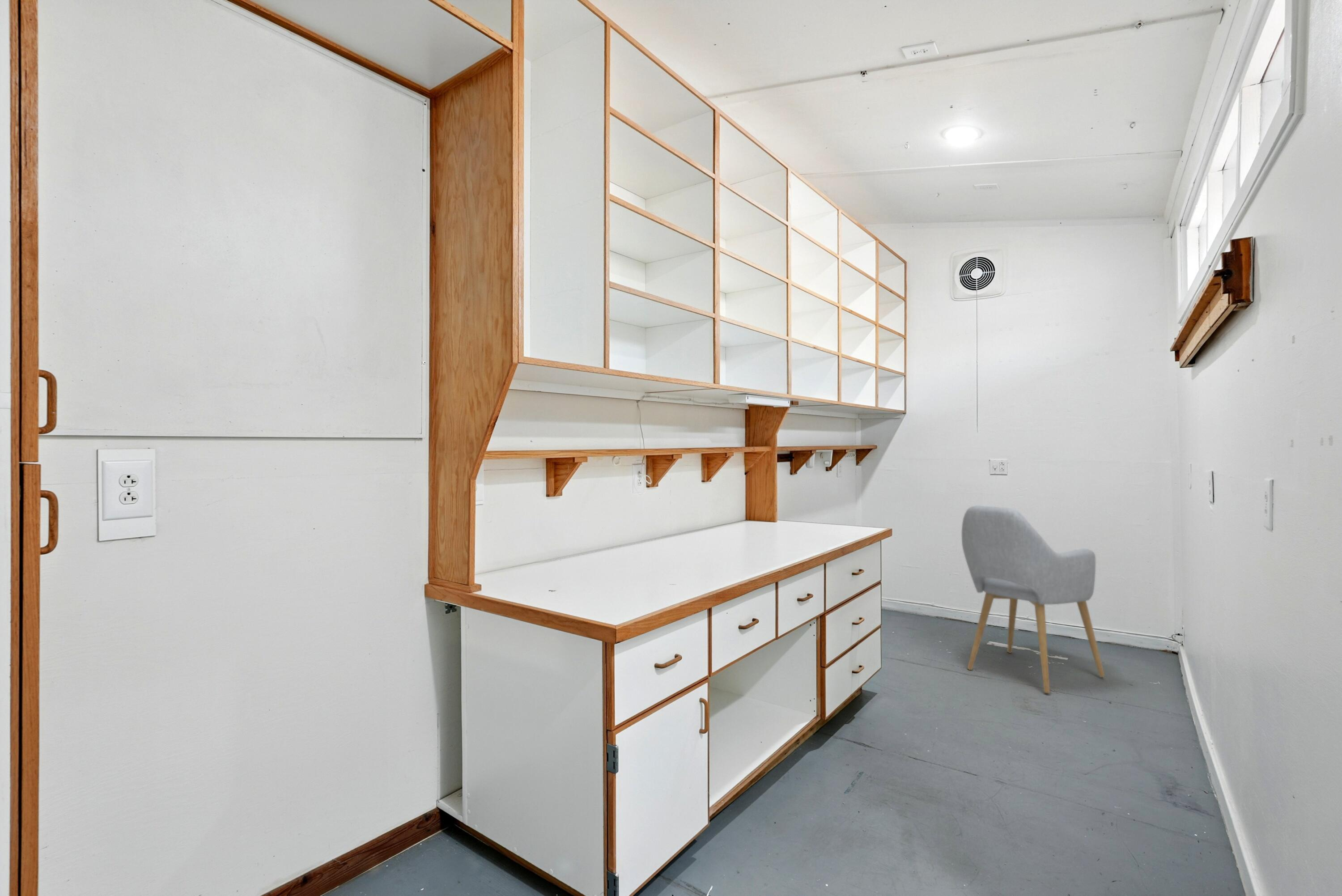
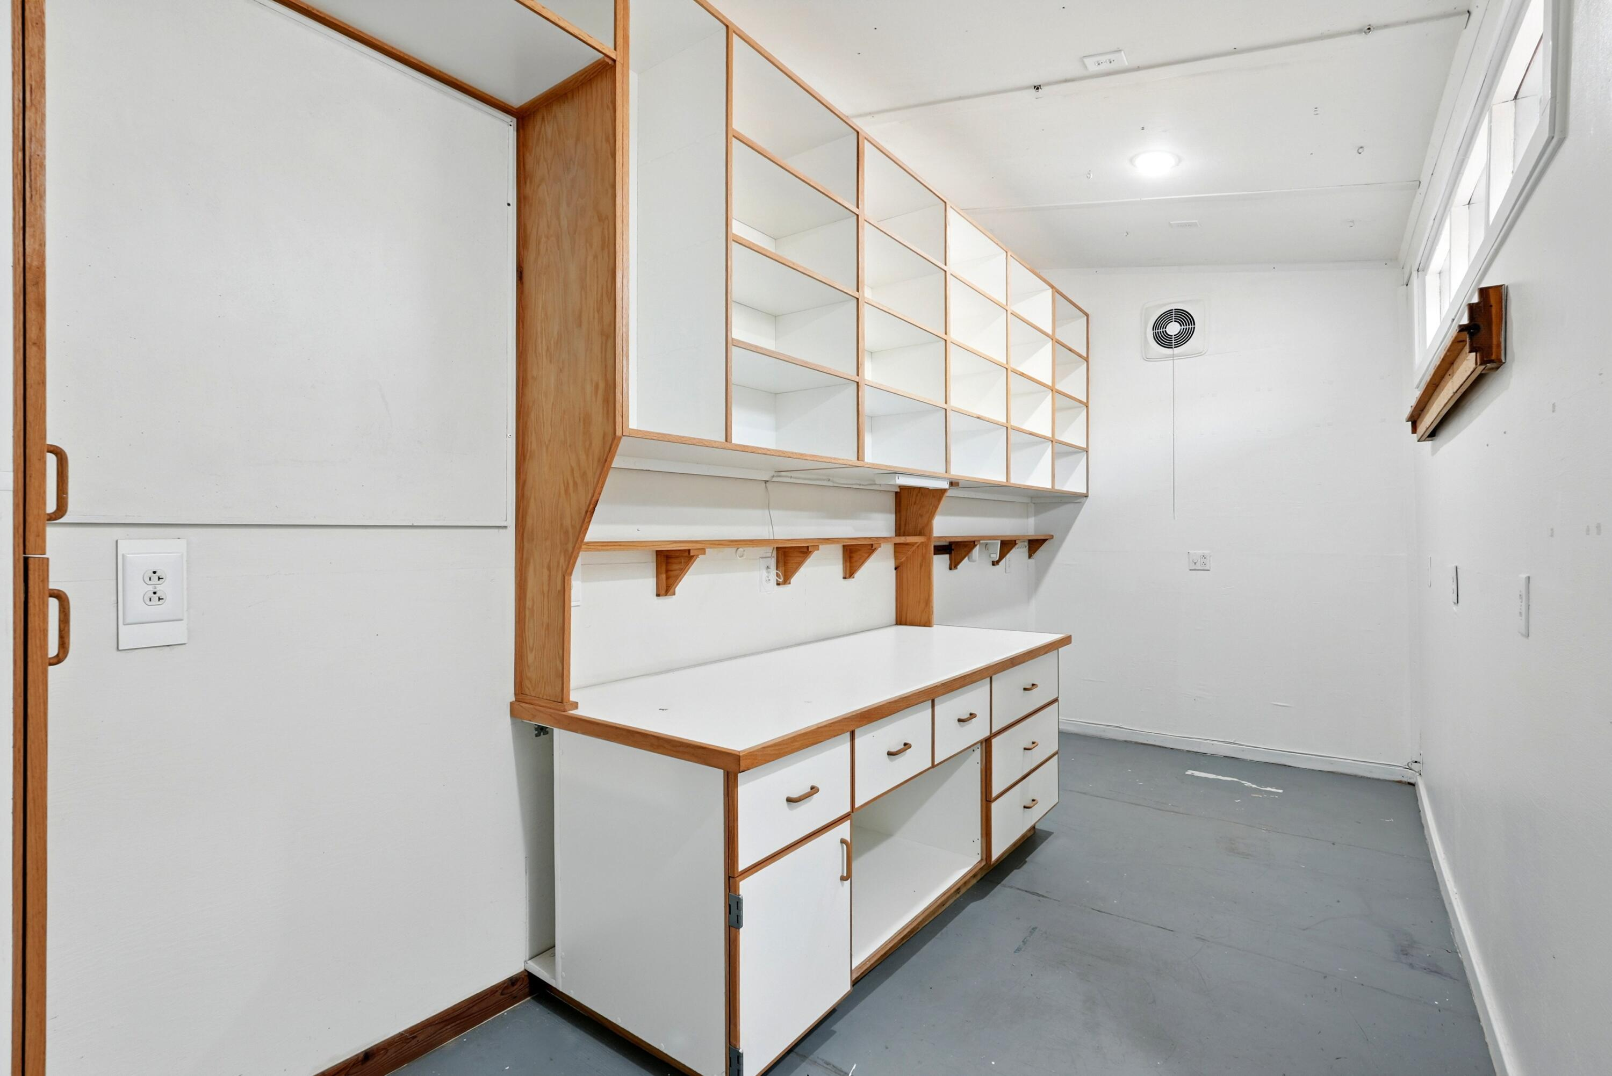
- chair (1024, 589)
